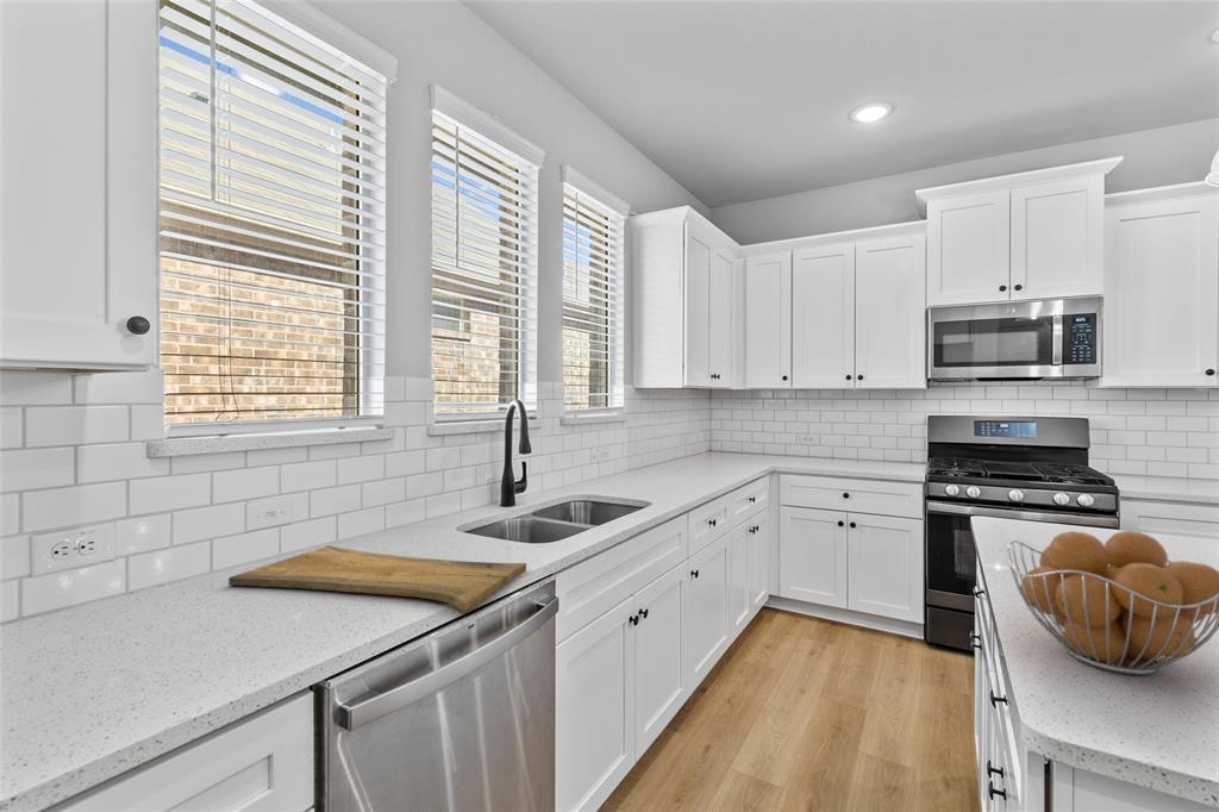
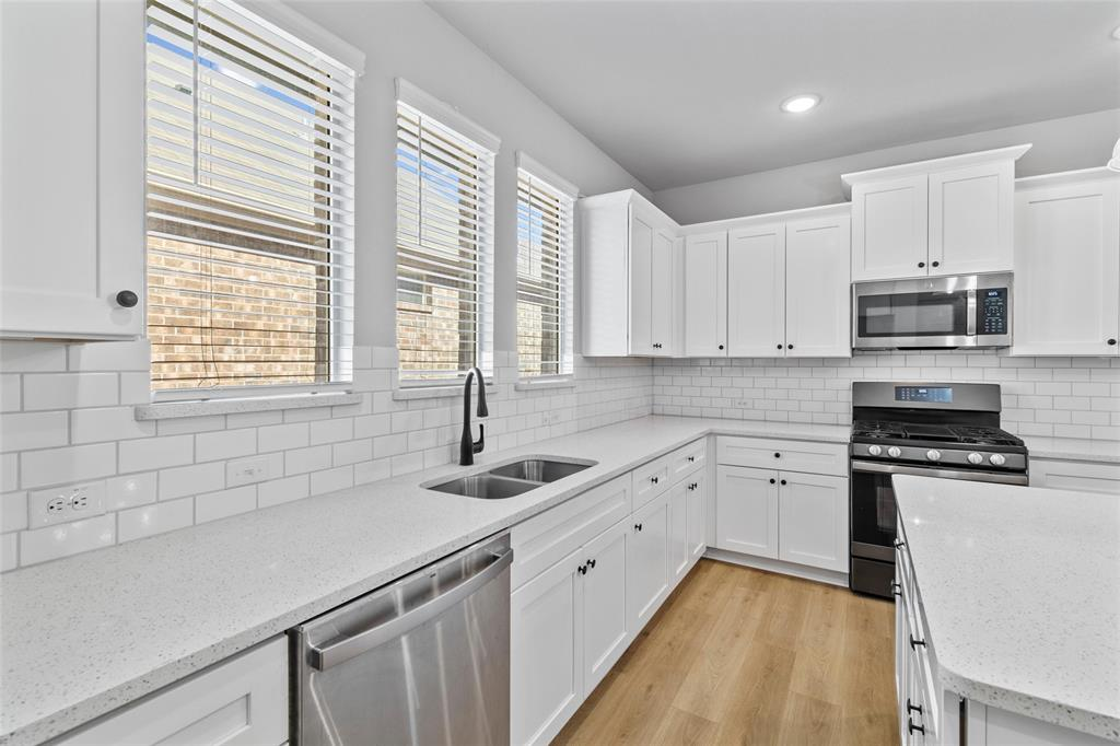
- cutting board (385, 573)
- fruit basket (1109, 595)
